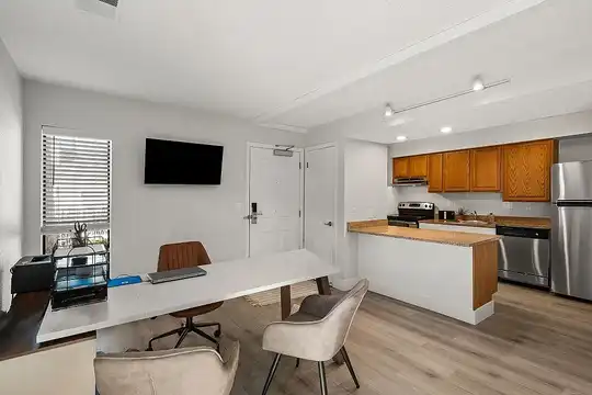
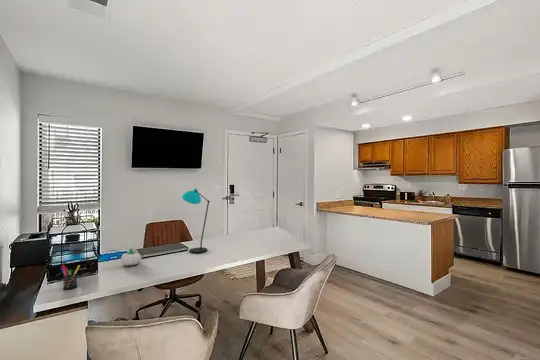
+ pen holder (69, 276)
+ succulent planter (131, 256)
+ desk lamp (204, 221)
